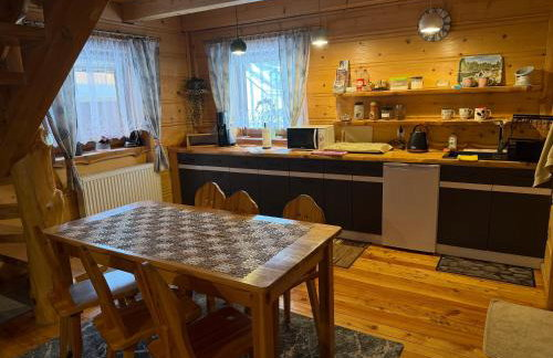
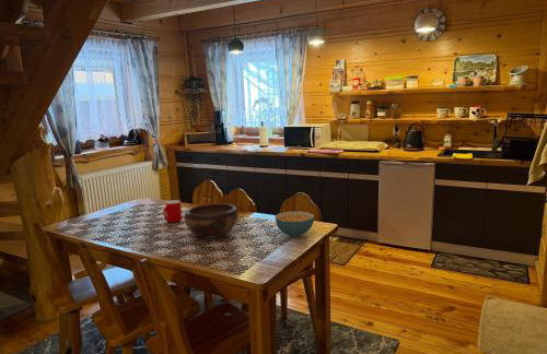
+ decorative bowl (211, 221)
+ cup (171, 211)
+ cereal bowl (294, 225)
